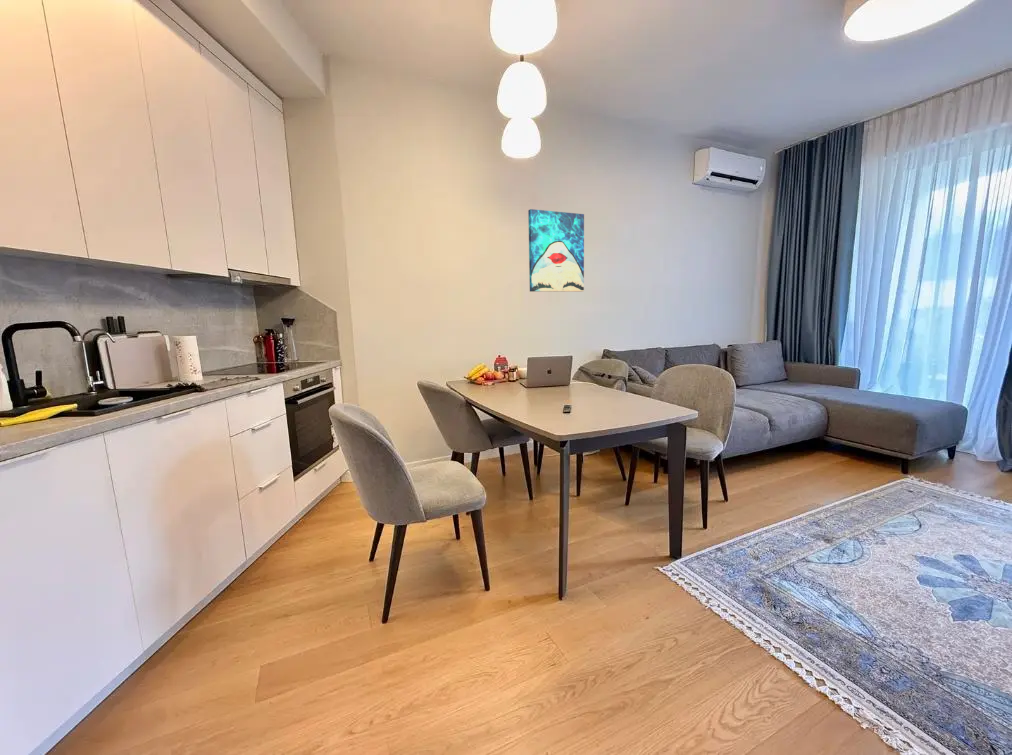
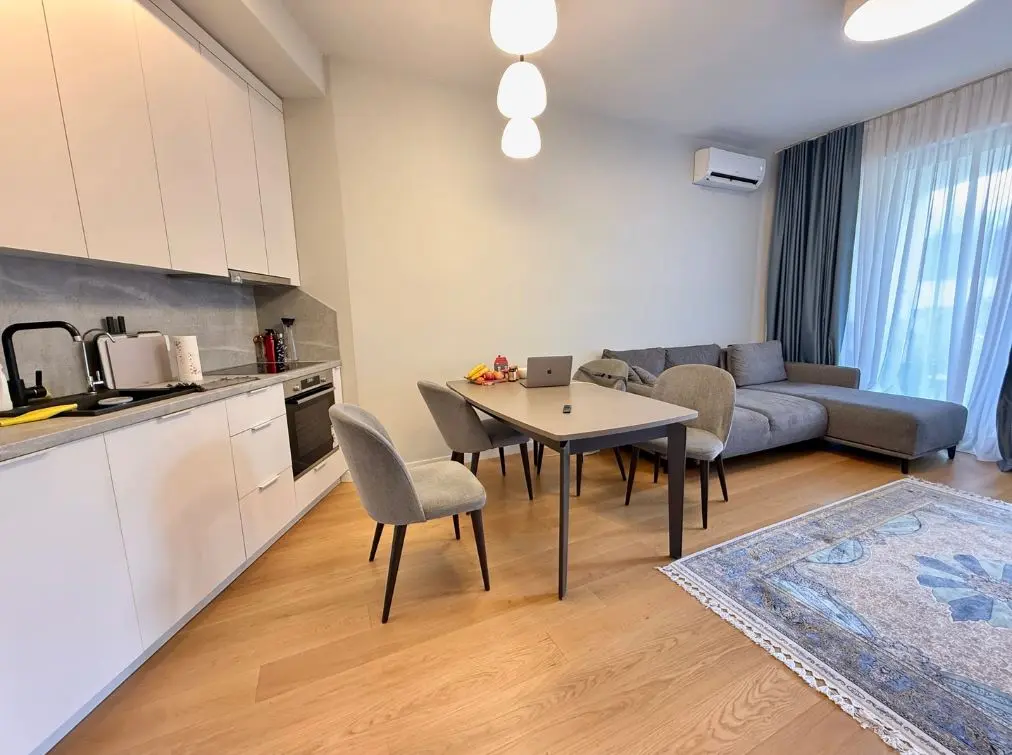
- wall art (557, 252)
